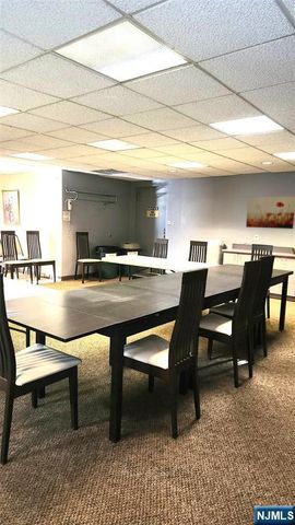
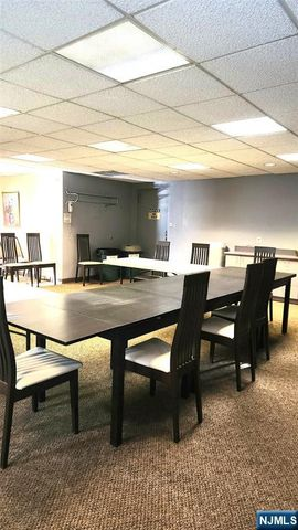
- wall art (269, 212)
